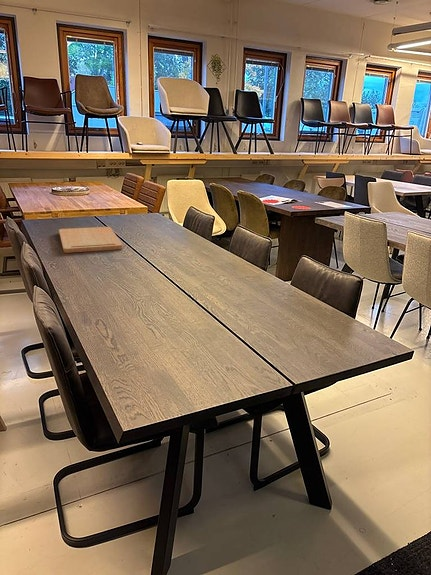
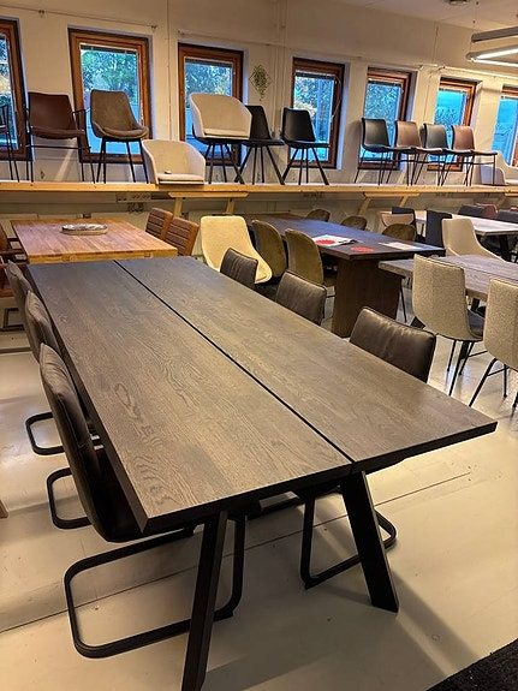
- cutting board (89, 238)
